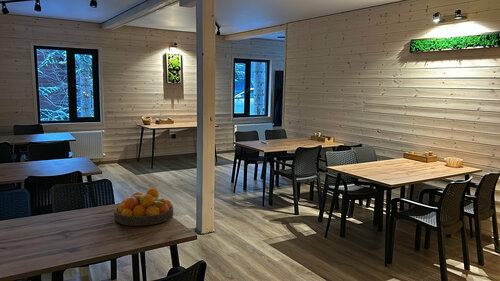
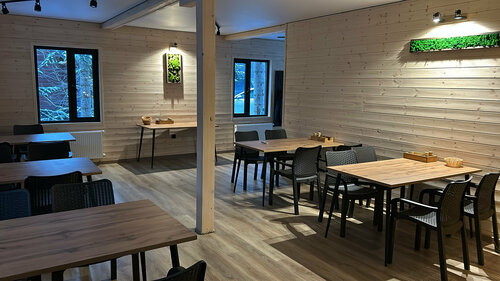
- fruit bowl (144, 204)
